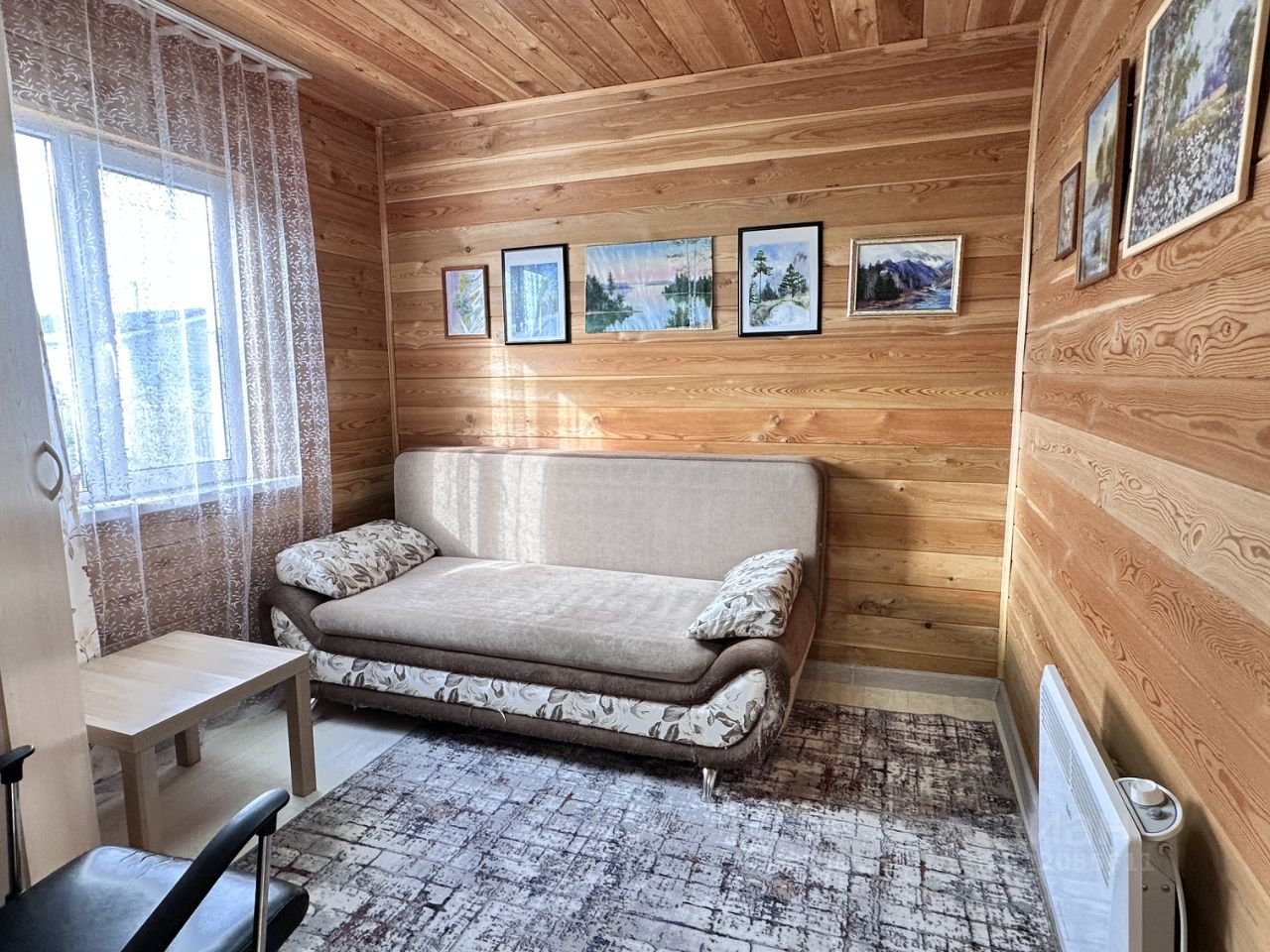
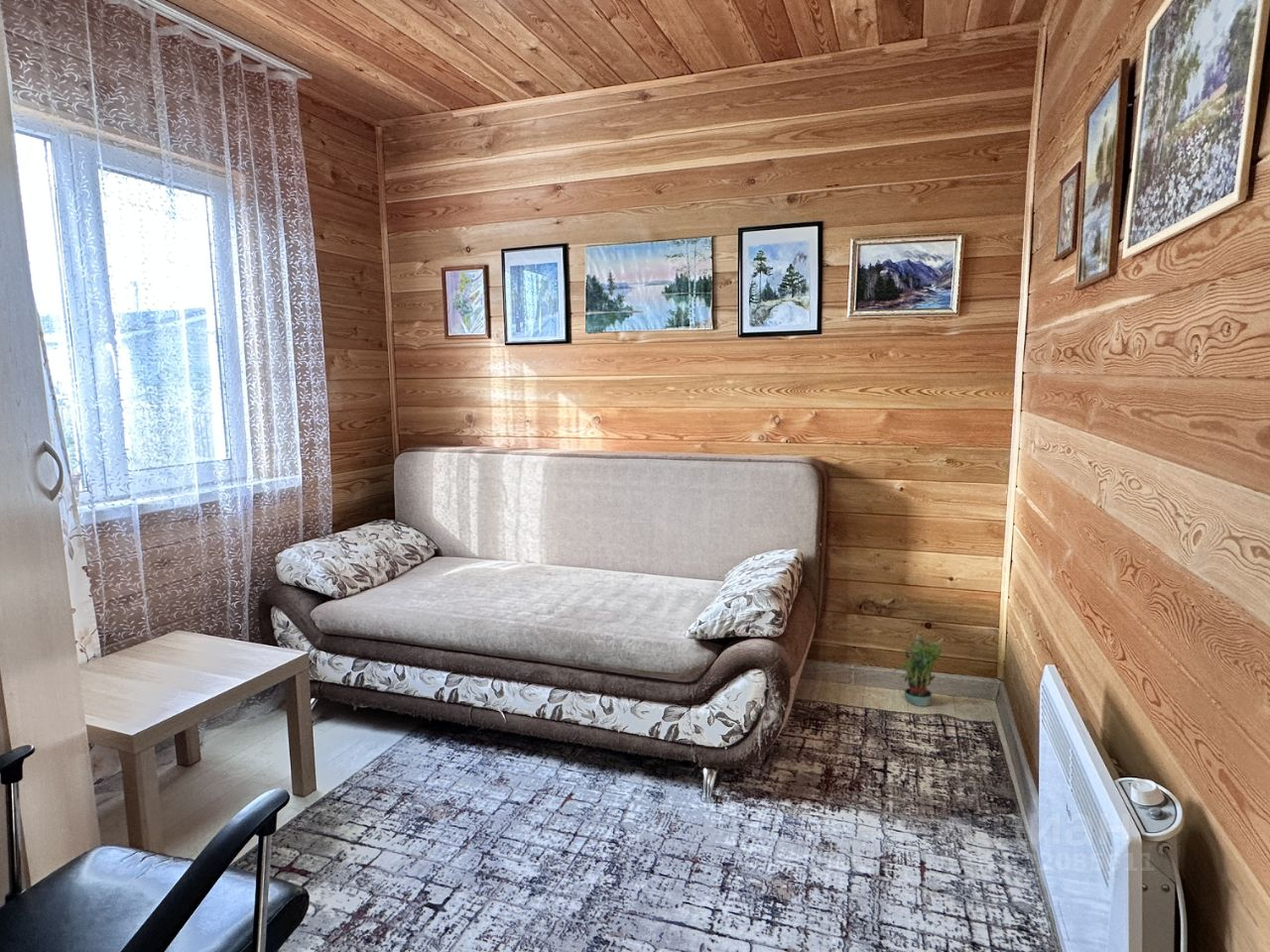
+ potted plant (917, 666)
